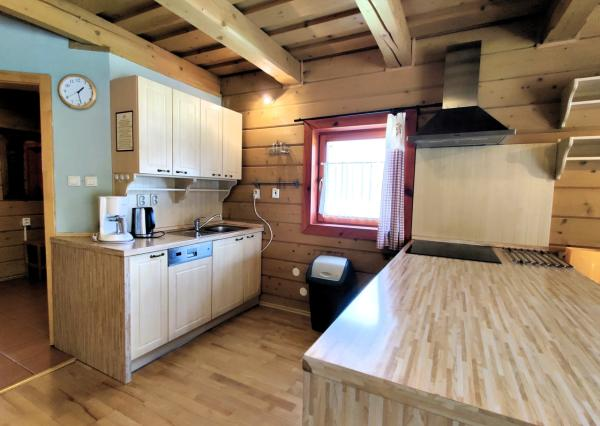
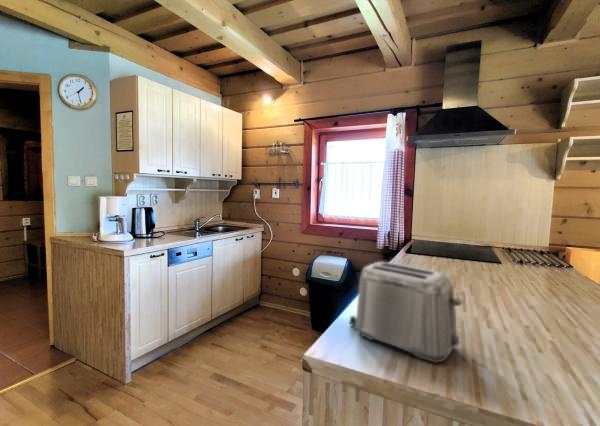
+ toaster (400, 304)
